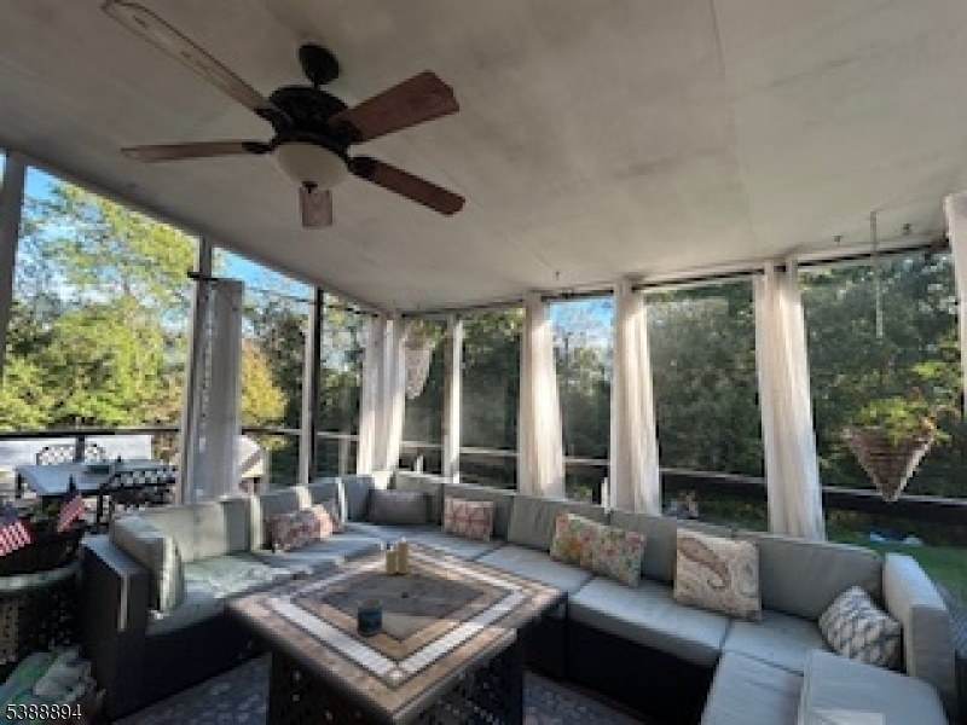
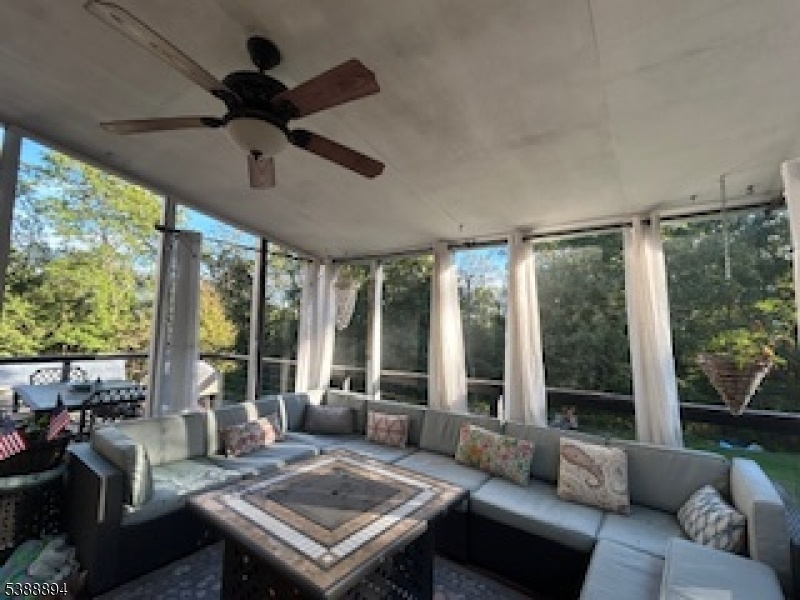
- mug (365, 614)
- candle (396, 553)
